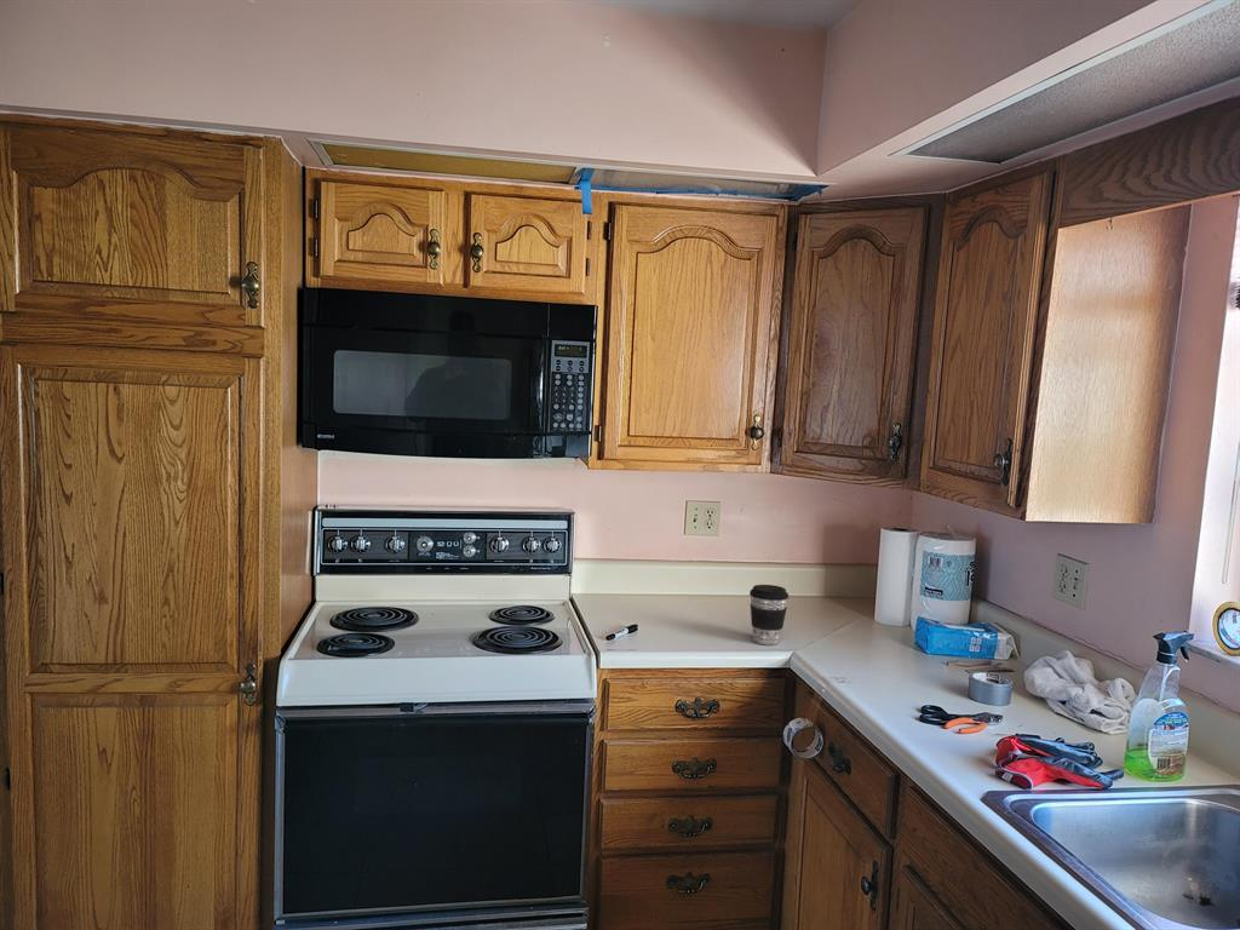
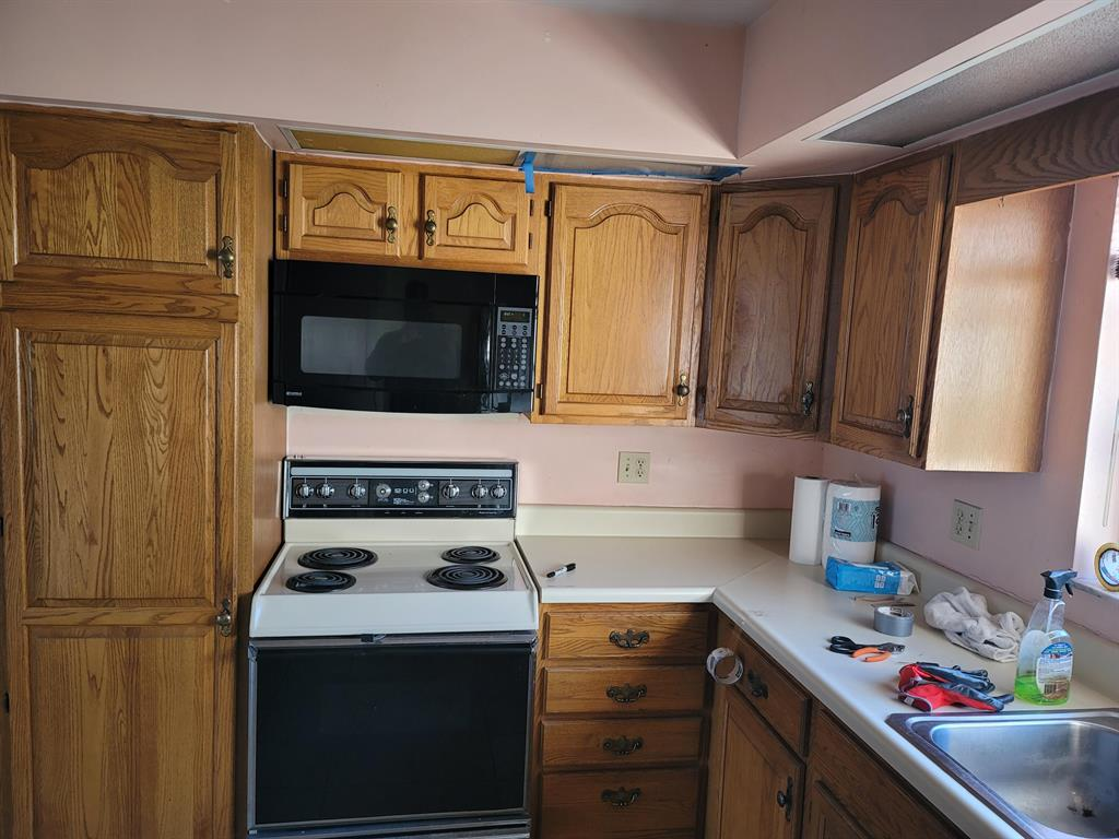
- coffee cup (768, 614)
